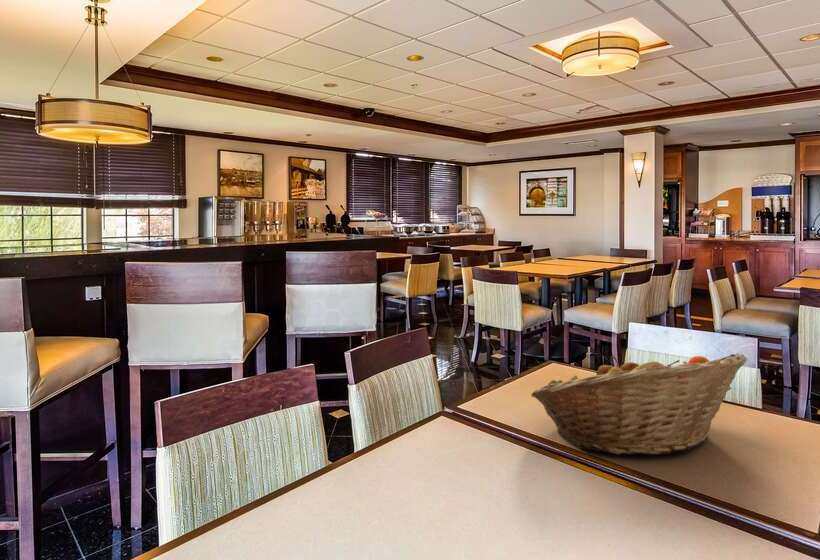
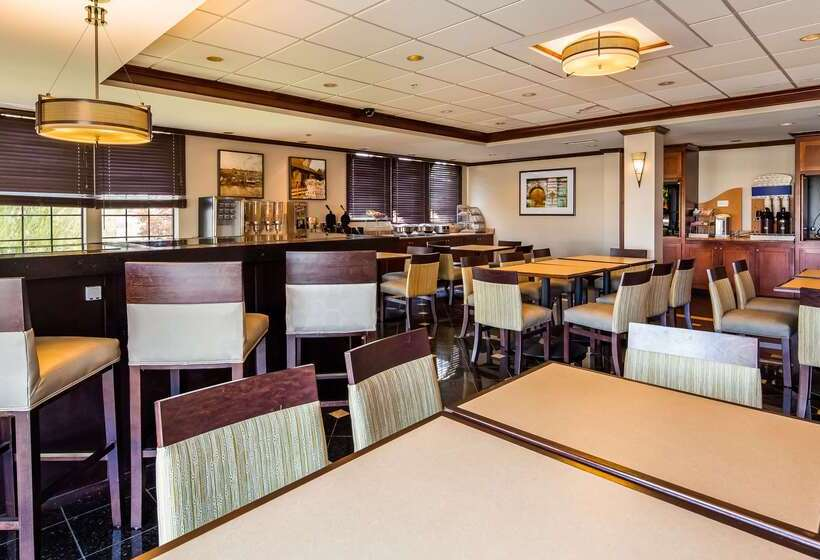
- fruit basket (637, 392)
